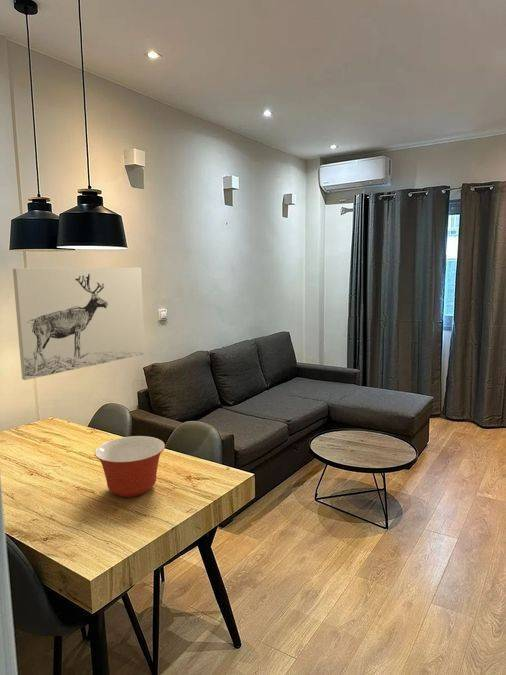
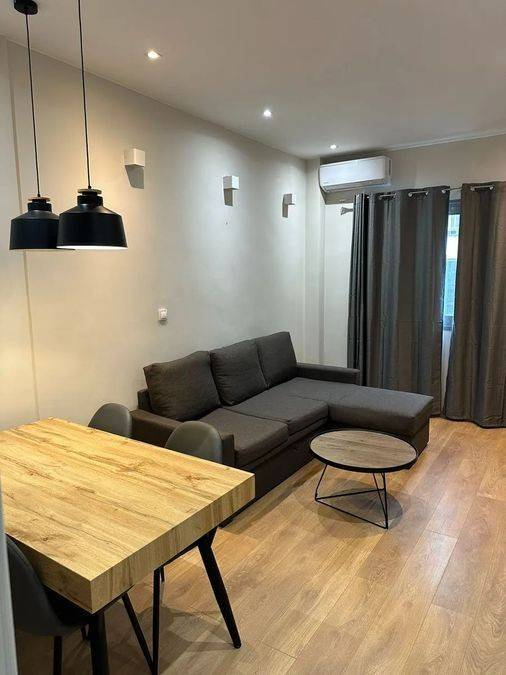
- wall art (88, 317)
- mixing bowl (131, 468)
